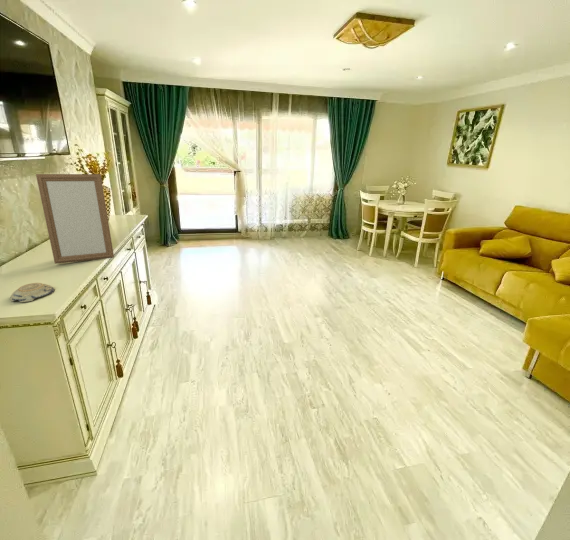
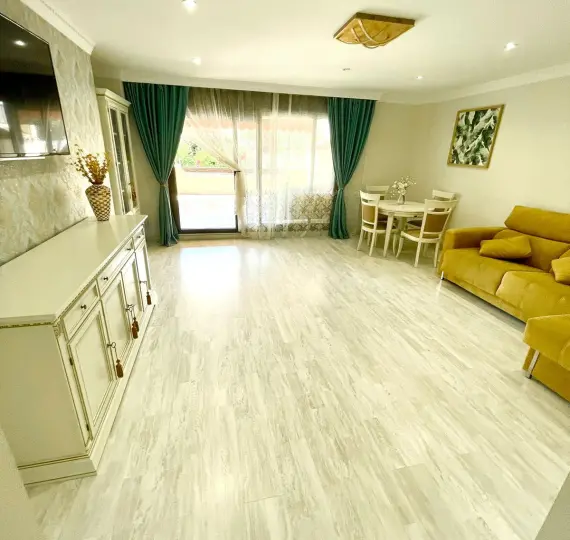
- decorative bowl (32, 290)
- picture frame (78, 217)
